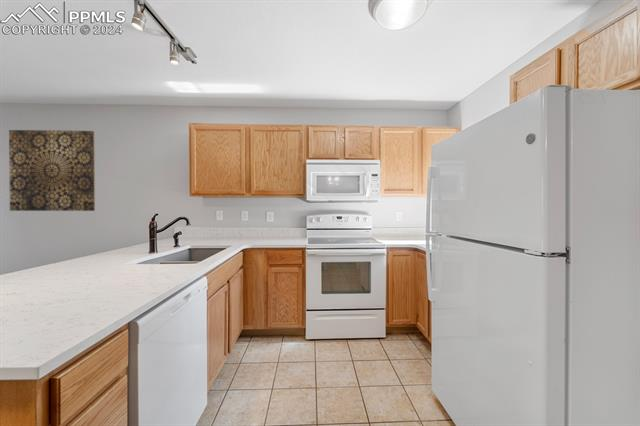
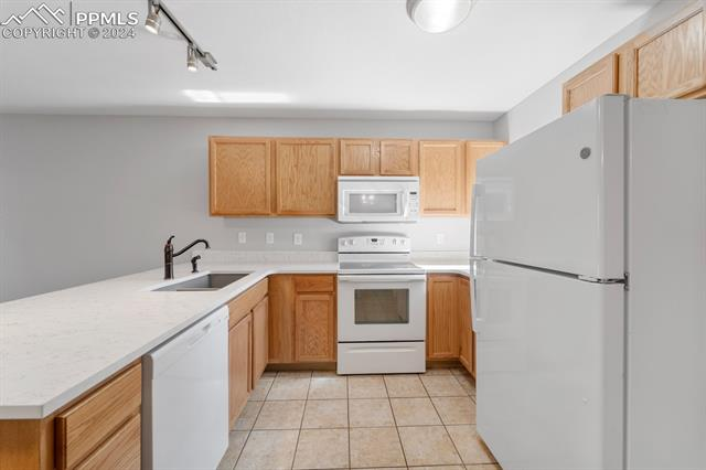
- wall art (52, 170)
